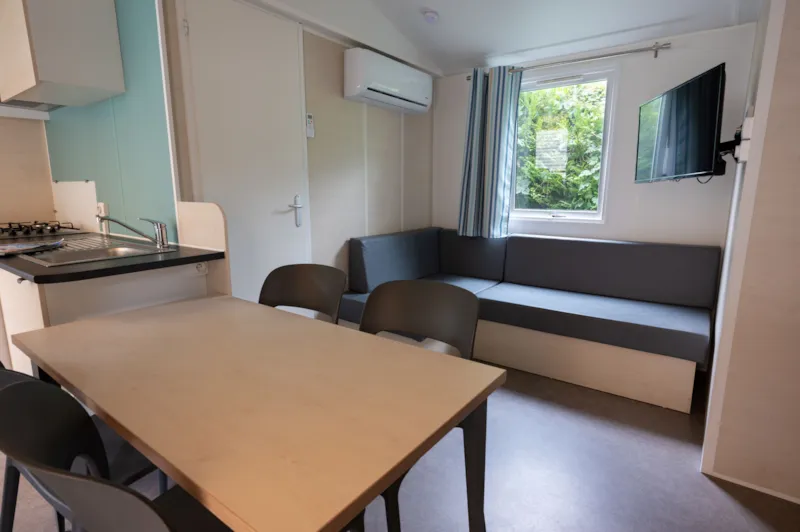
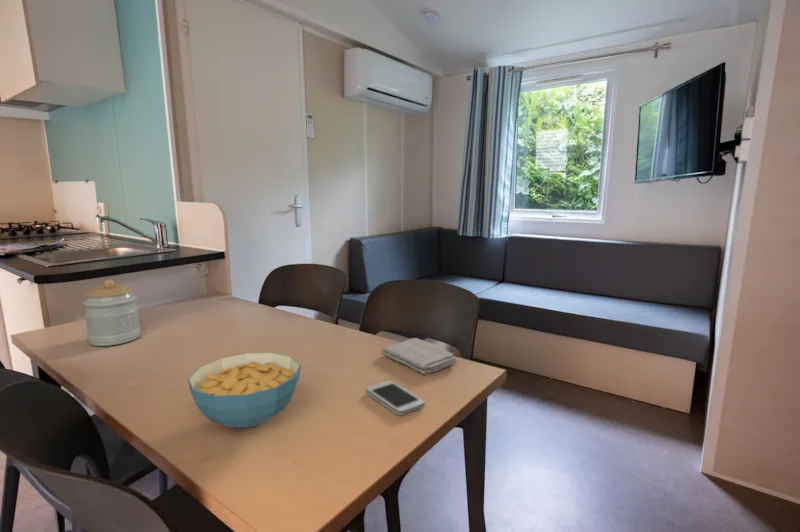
+ smartphone (394, 397)
+ jar (111, 309)
+ cereal bowl (247, 395)
+ washcloth (418, 354)
